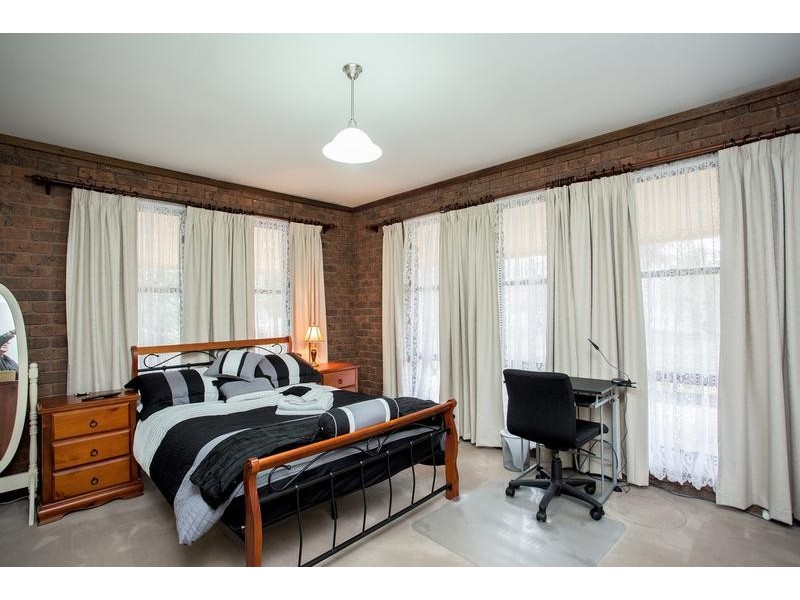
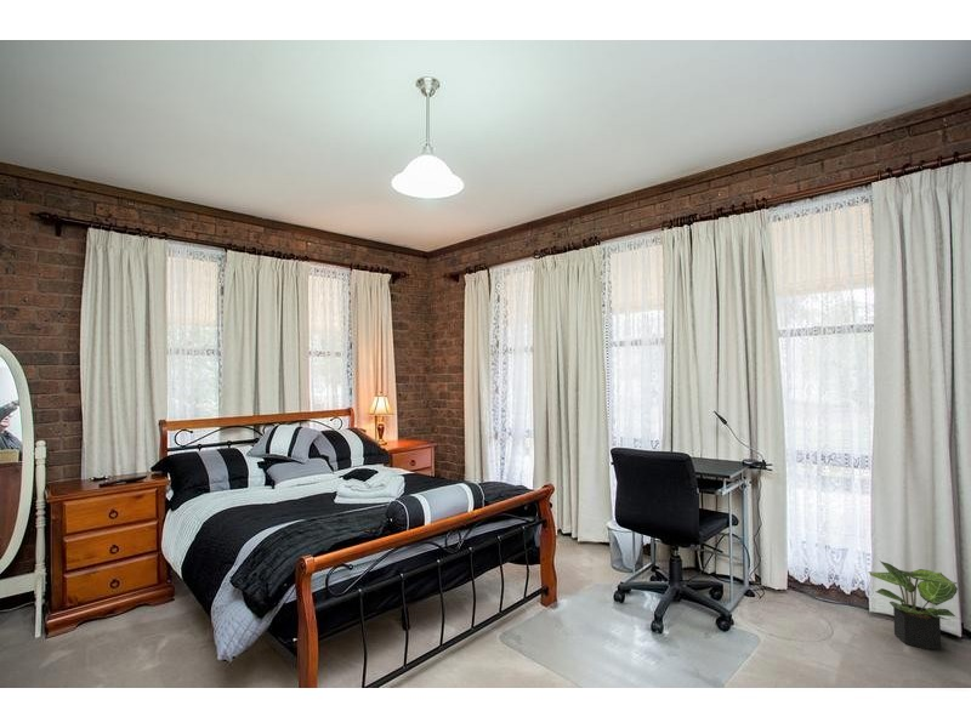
+ potted plant (907, 599)
